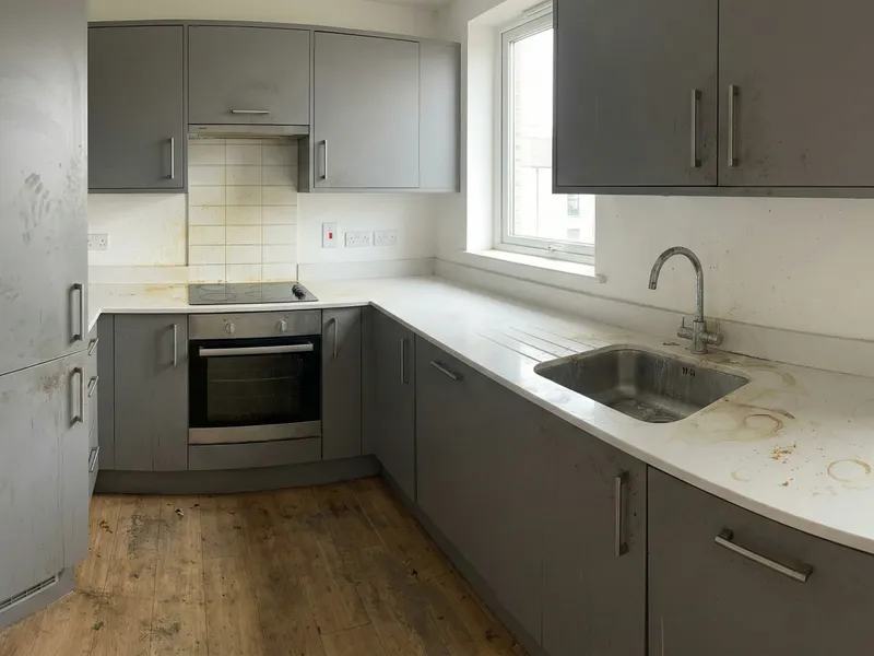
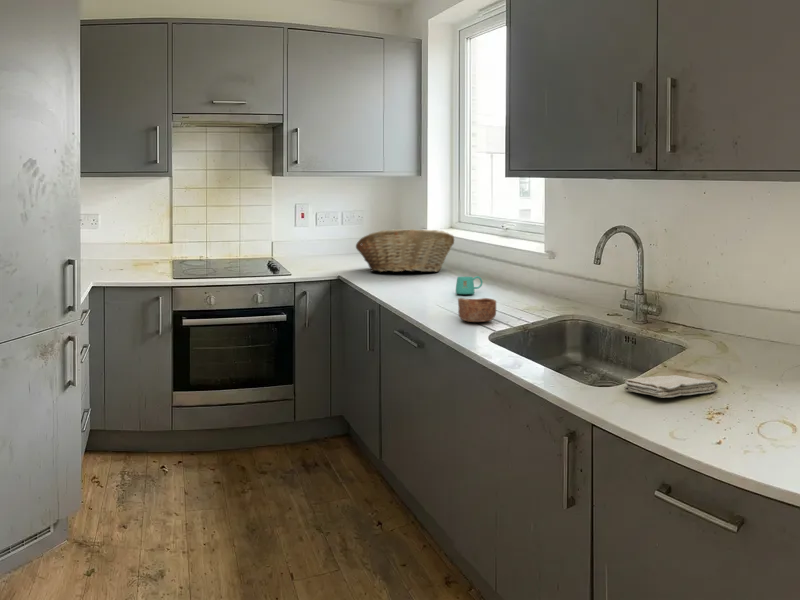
+ washcloth (669, 384)
+ mug (469, 285)
+ bowl (476, 309)
+ fruit basket (405, 251)
